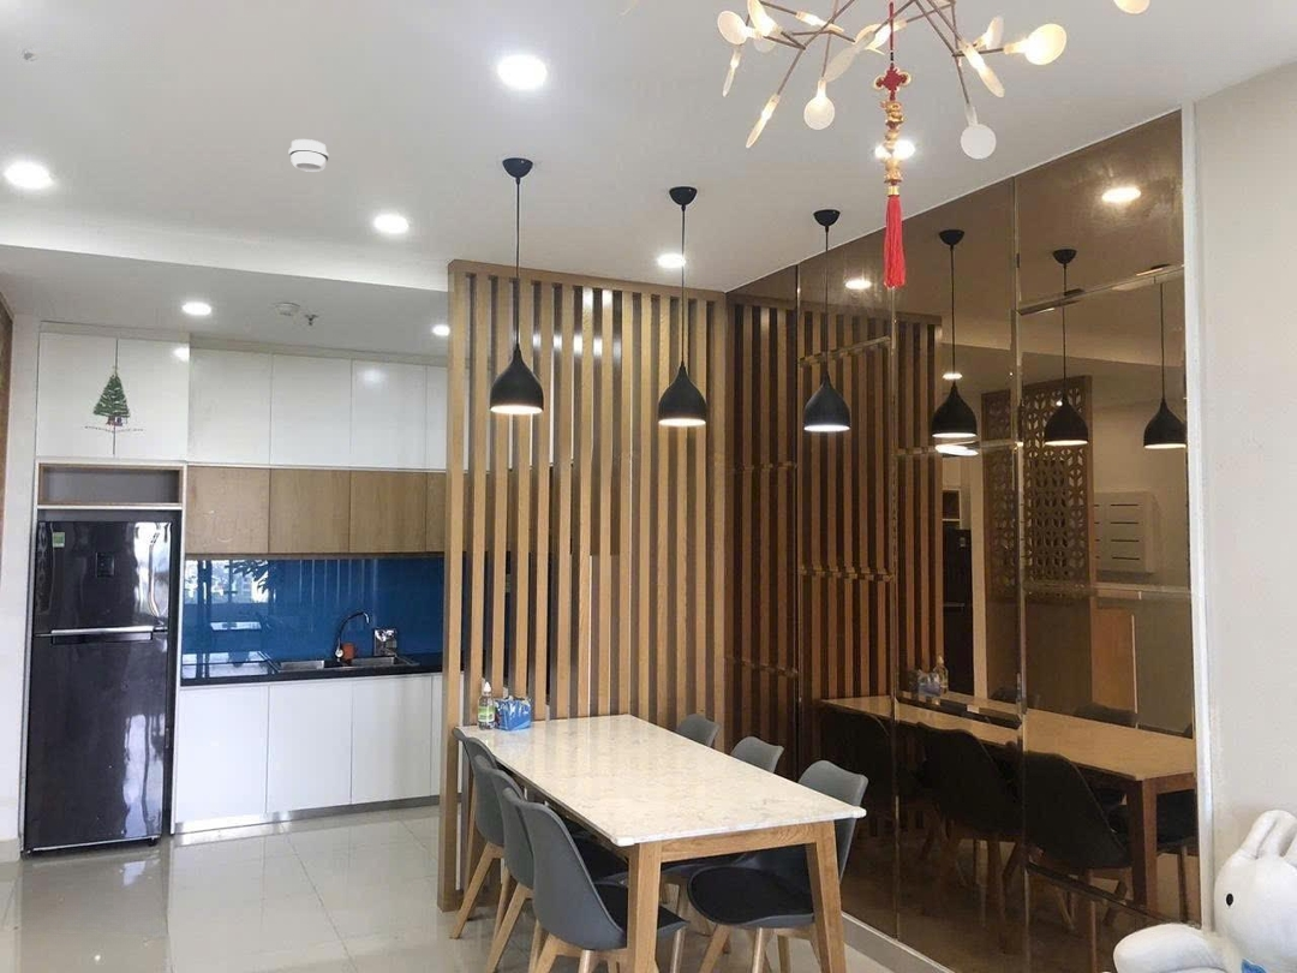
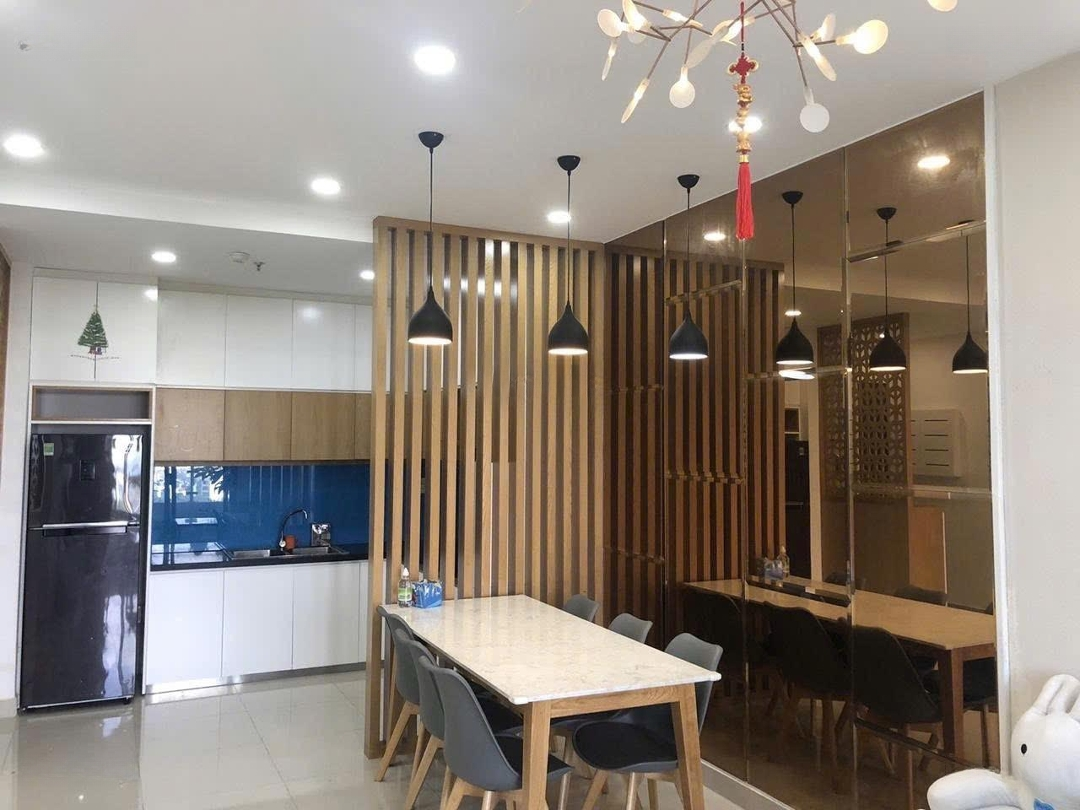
- smoke detector (309, 155)
